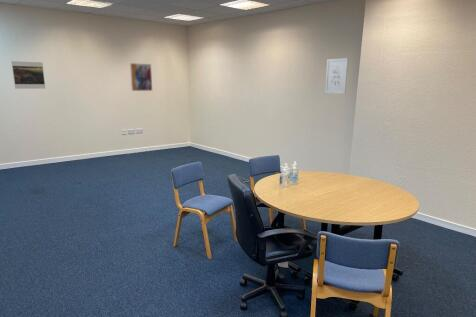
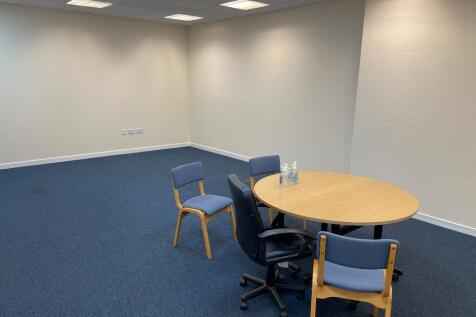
- wall art (336, 76)
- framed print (28, 75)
- wall art (141, 77)
